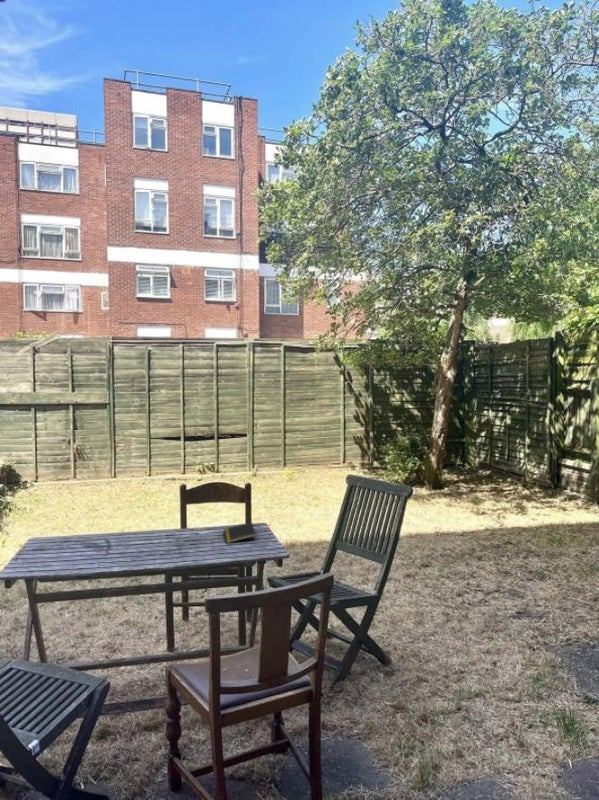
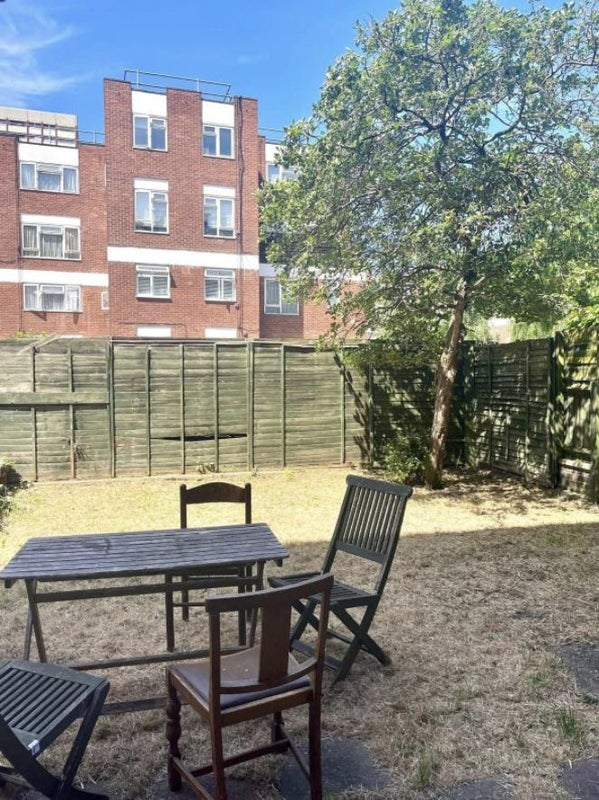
- notepad (239, 532)
